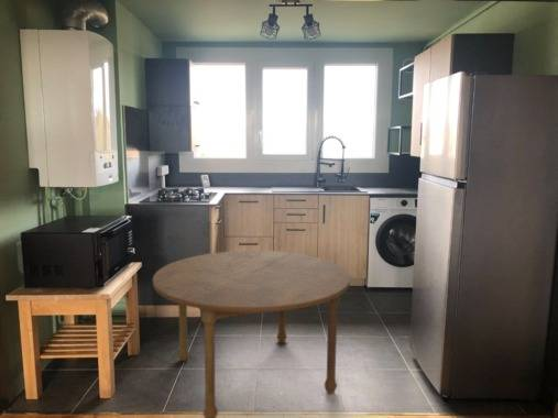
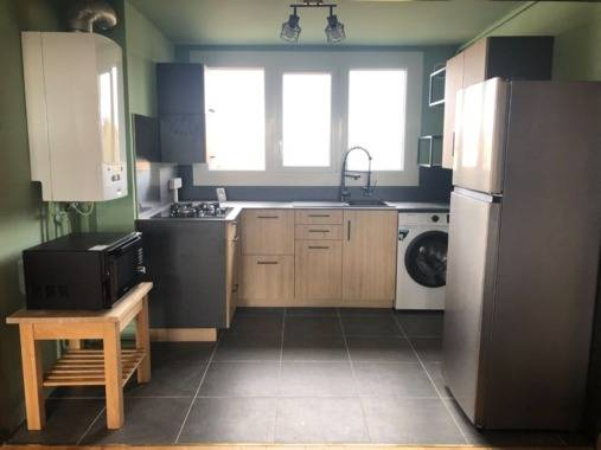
- dining table (250, 314)
